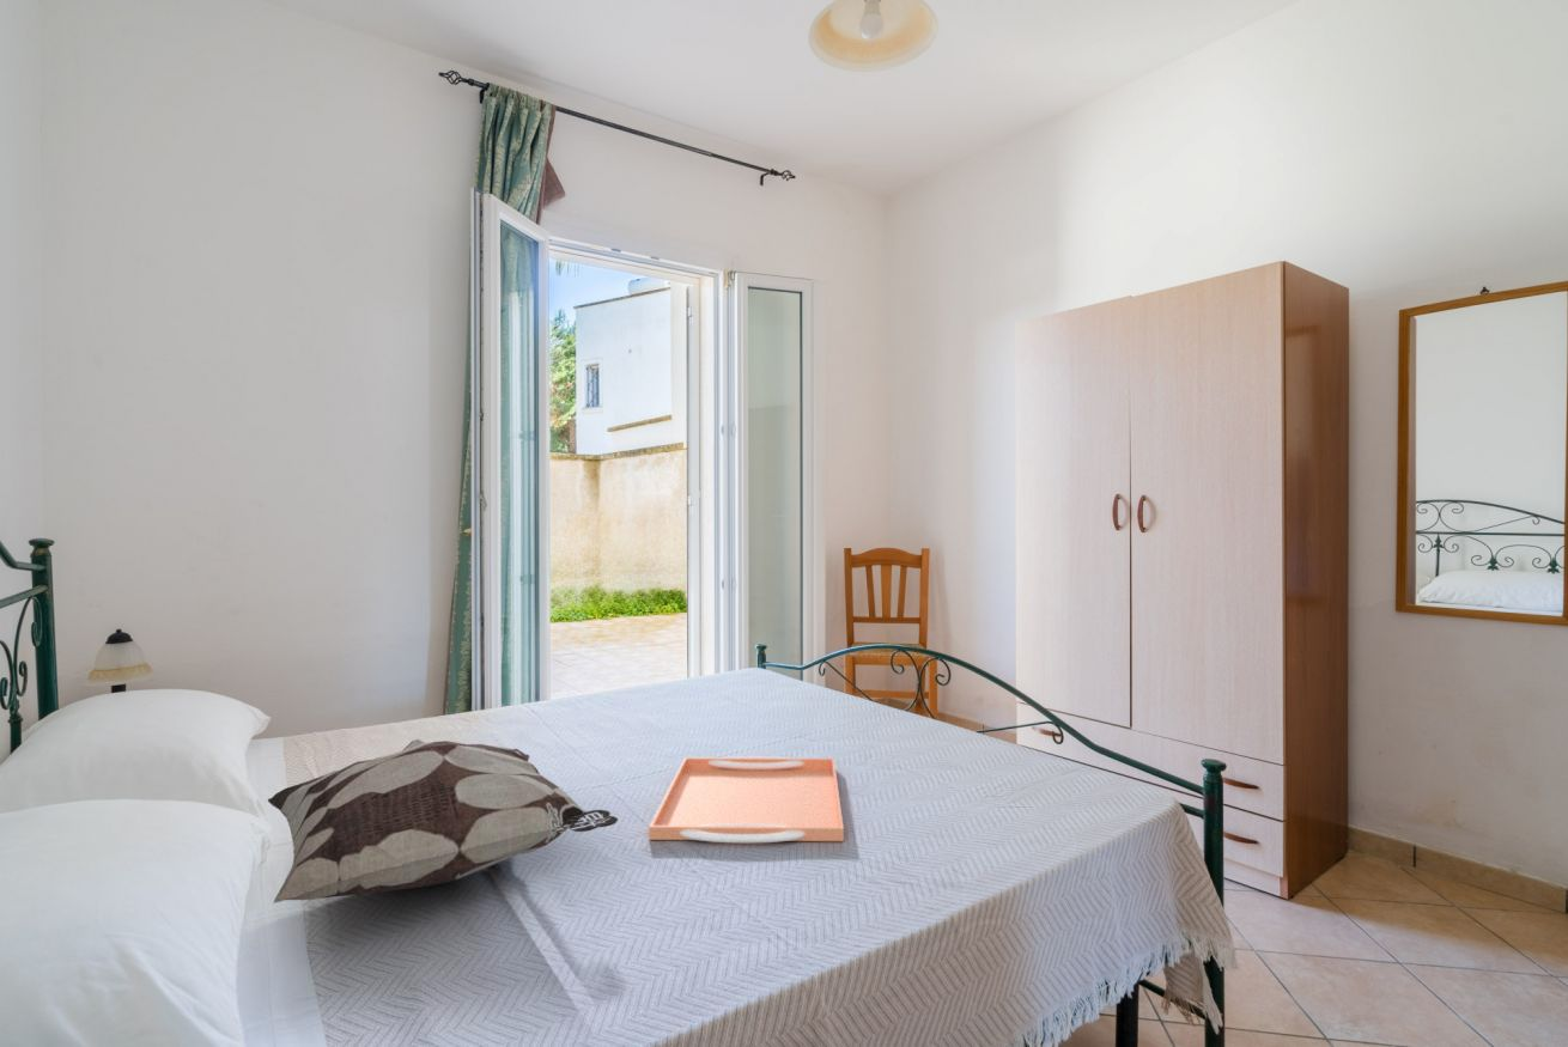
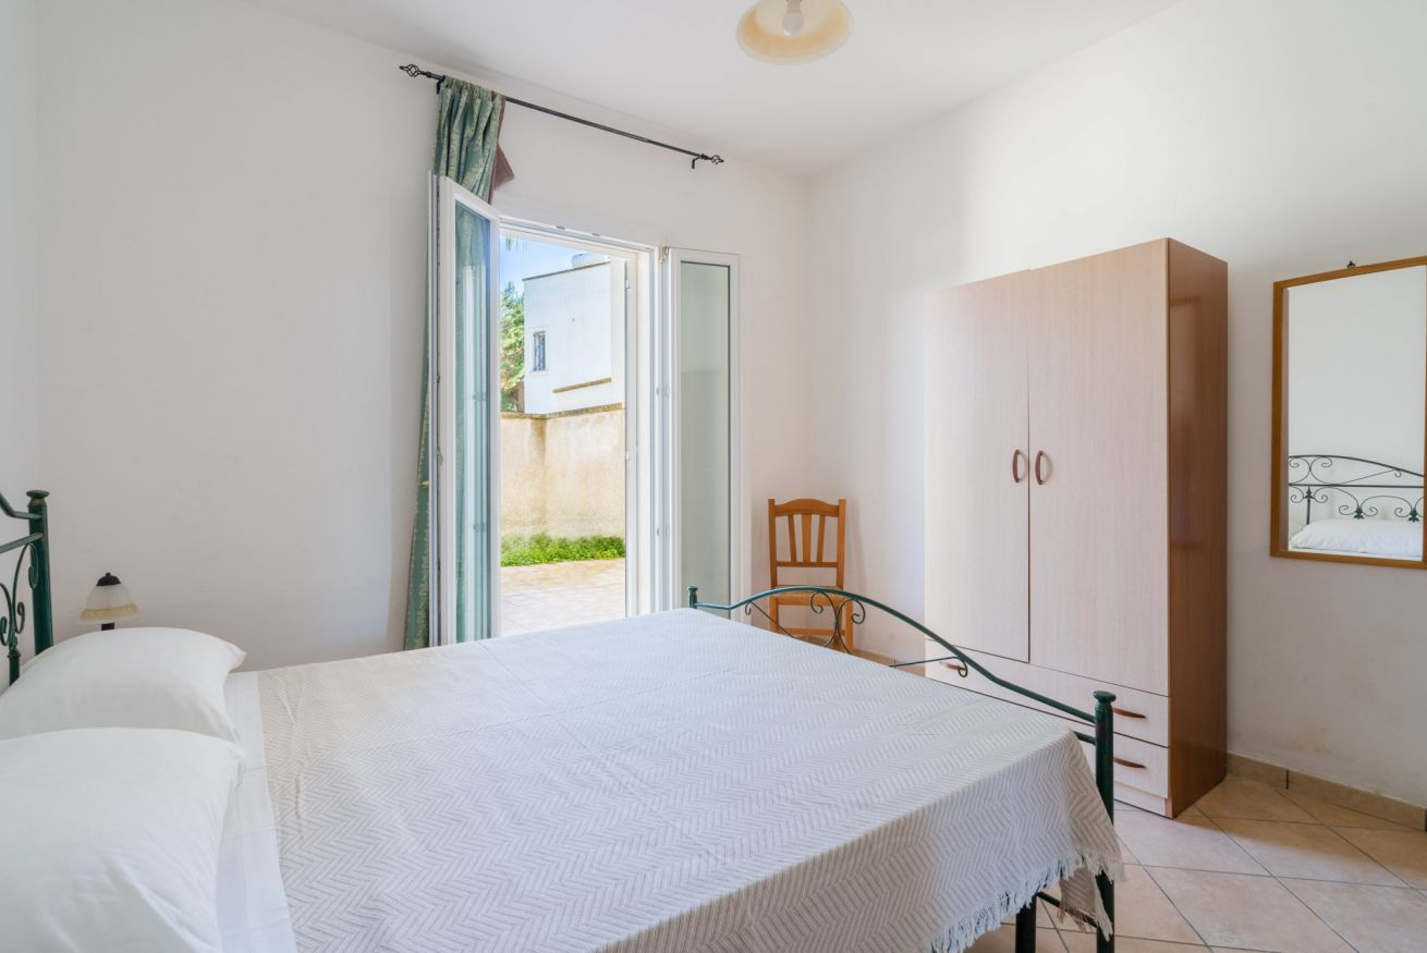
- decorative pillow (437, 810)
- serving tray (753, 793)
